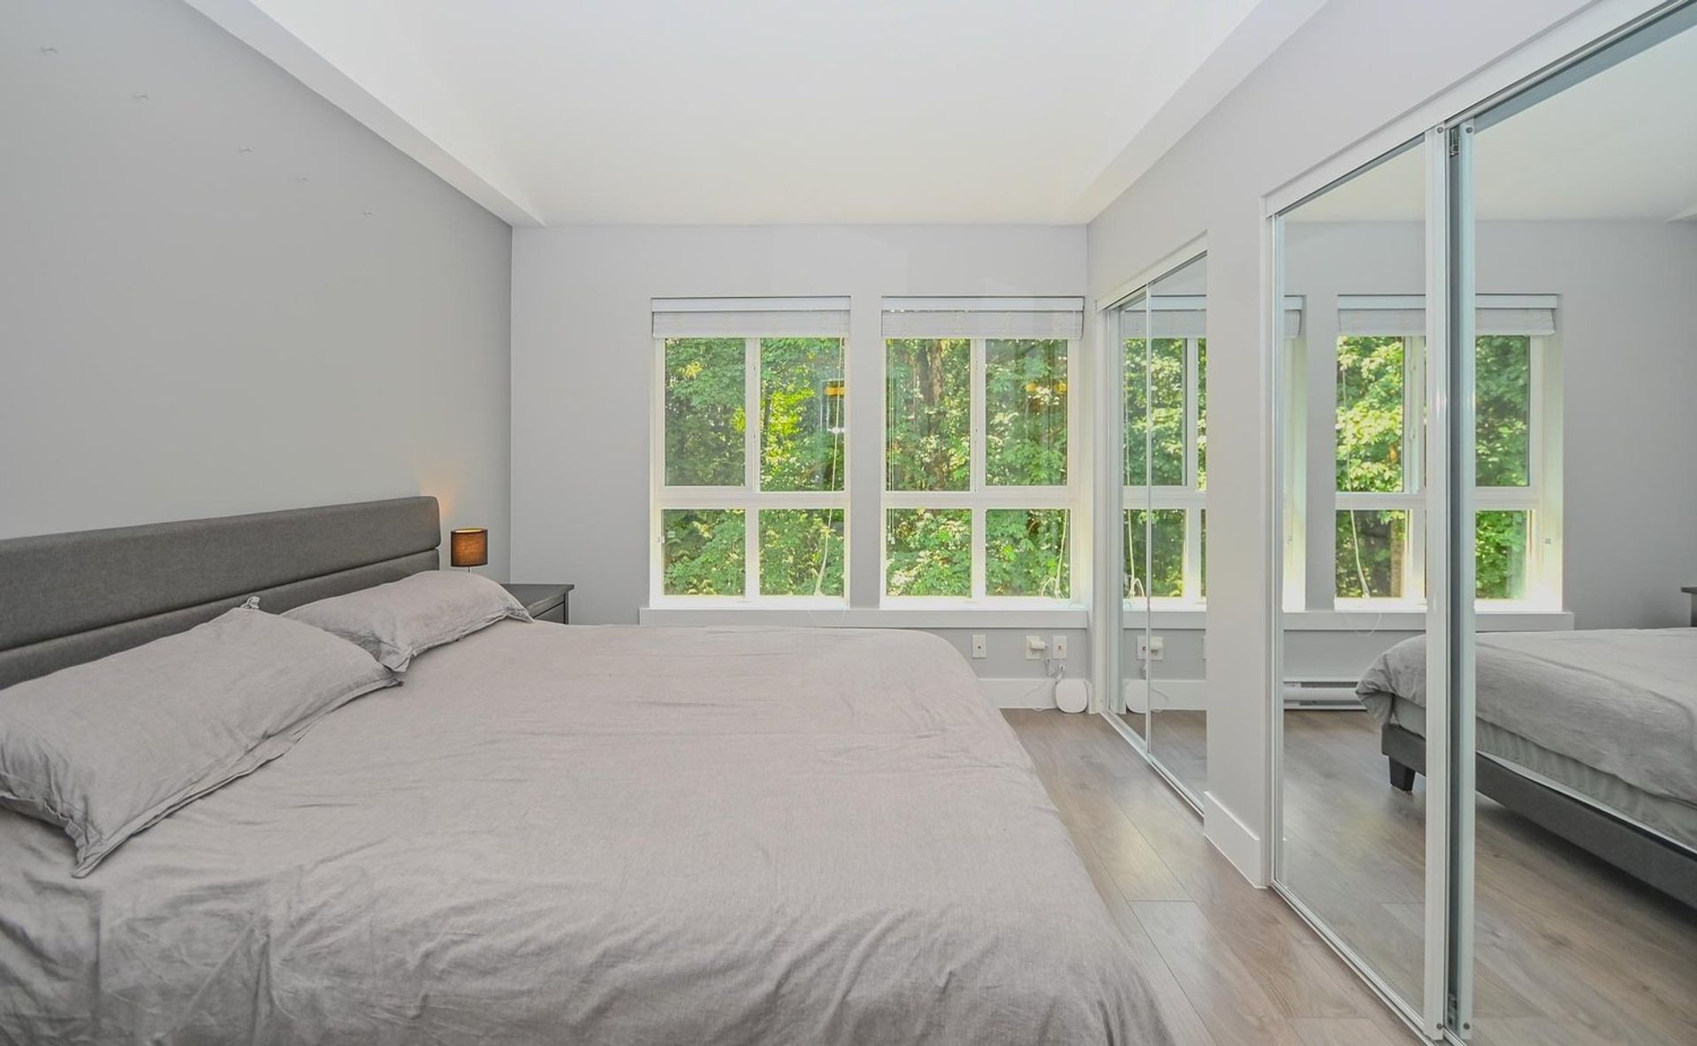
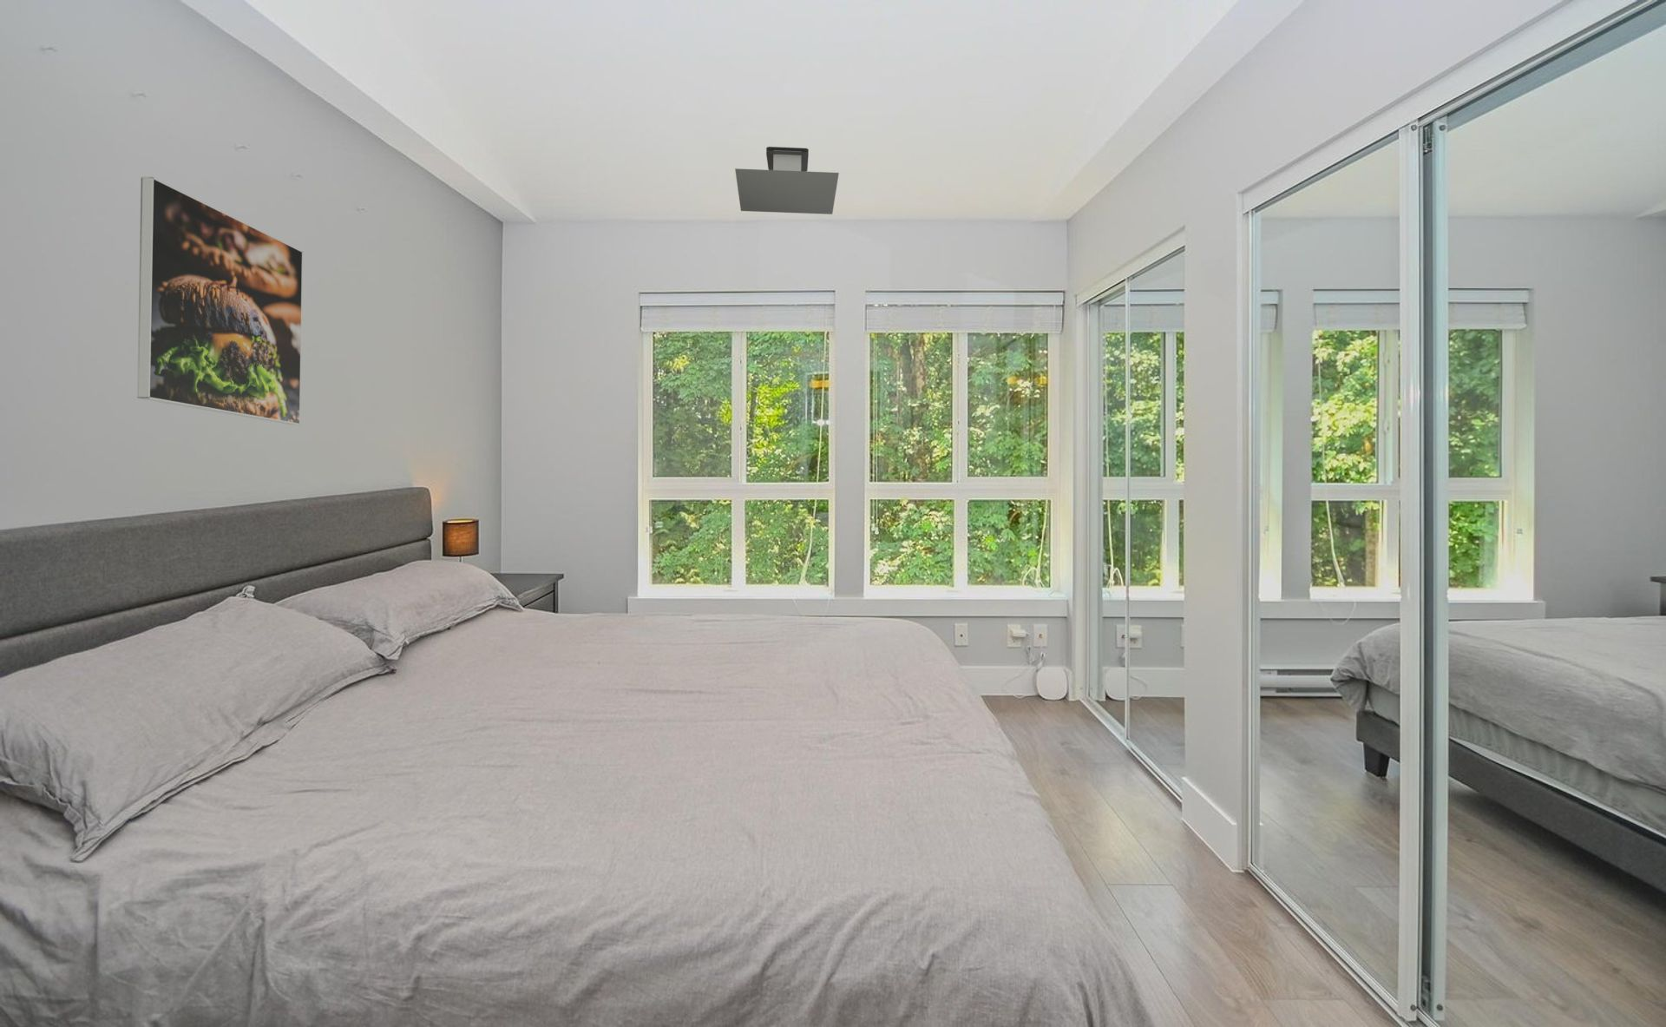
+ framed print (230, 315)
+ ceiling light (787, 175)
